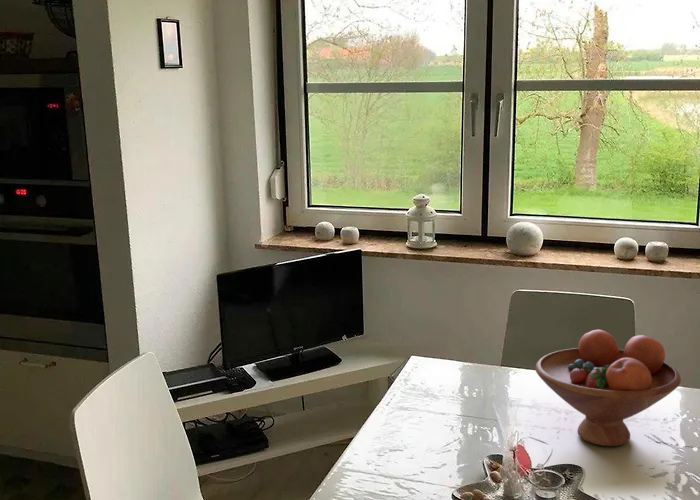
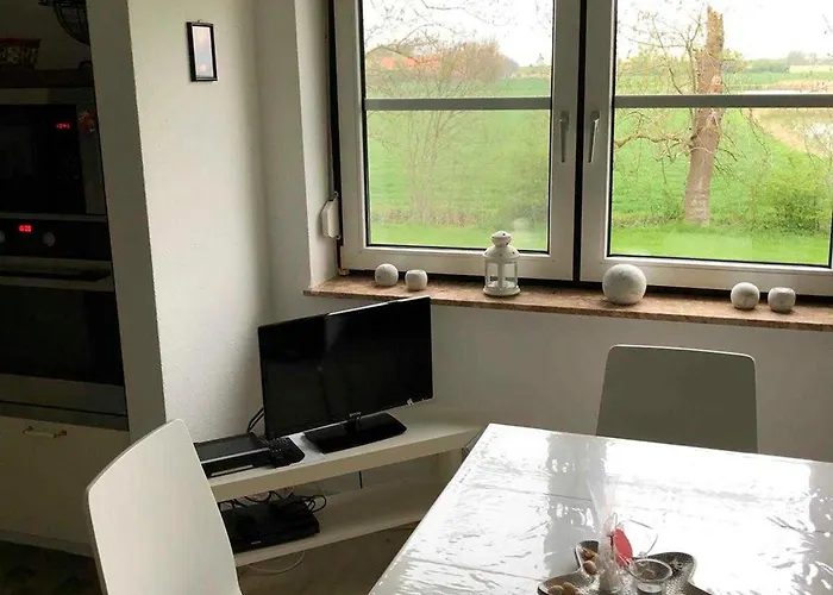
- fruit bowl (605, 389)
